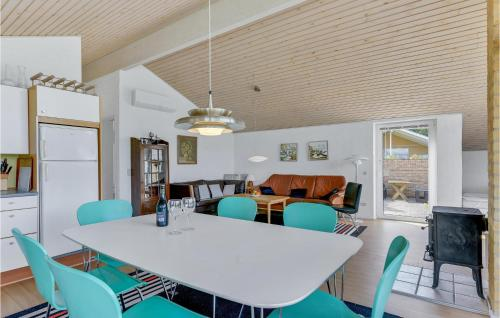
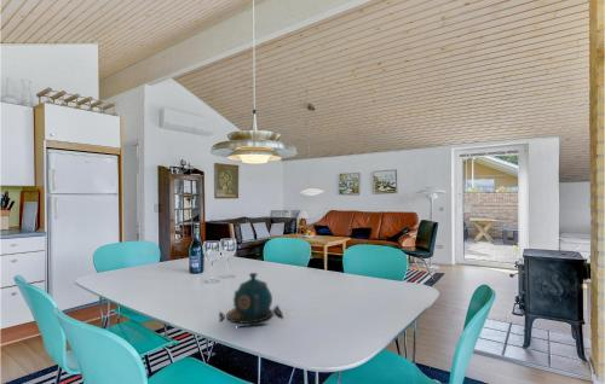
+ teapot (250, 293)
